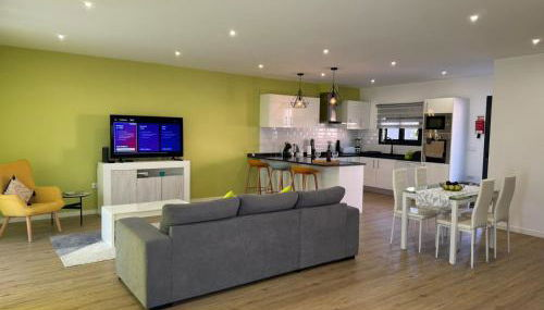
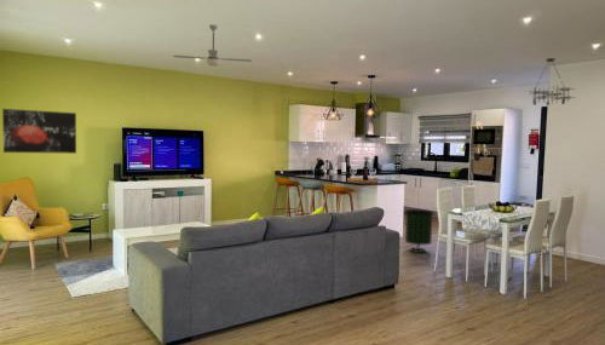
+ chandelier (548, 85)
+ trash can (419, 230)
+ wall art (40, 132)
+ ceiling fan (213, 45)
